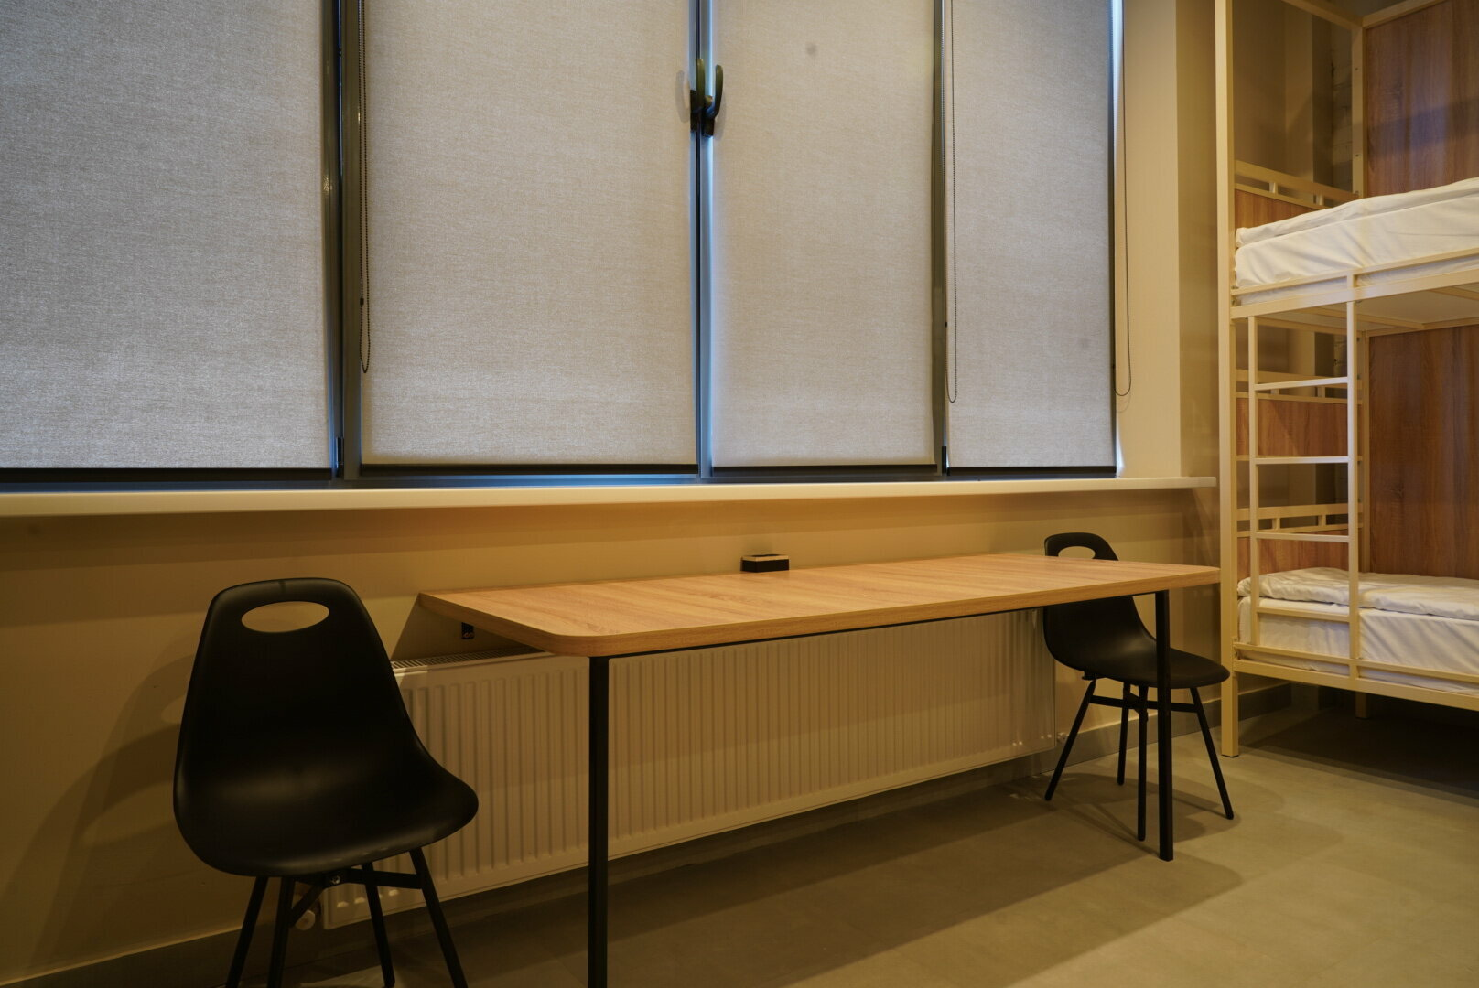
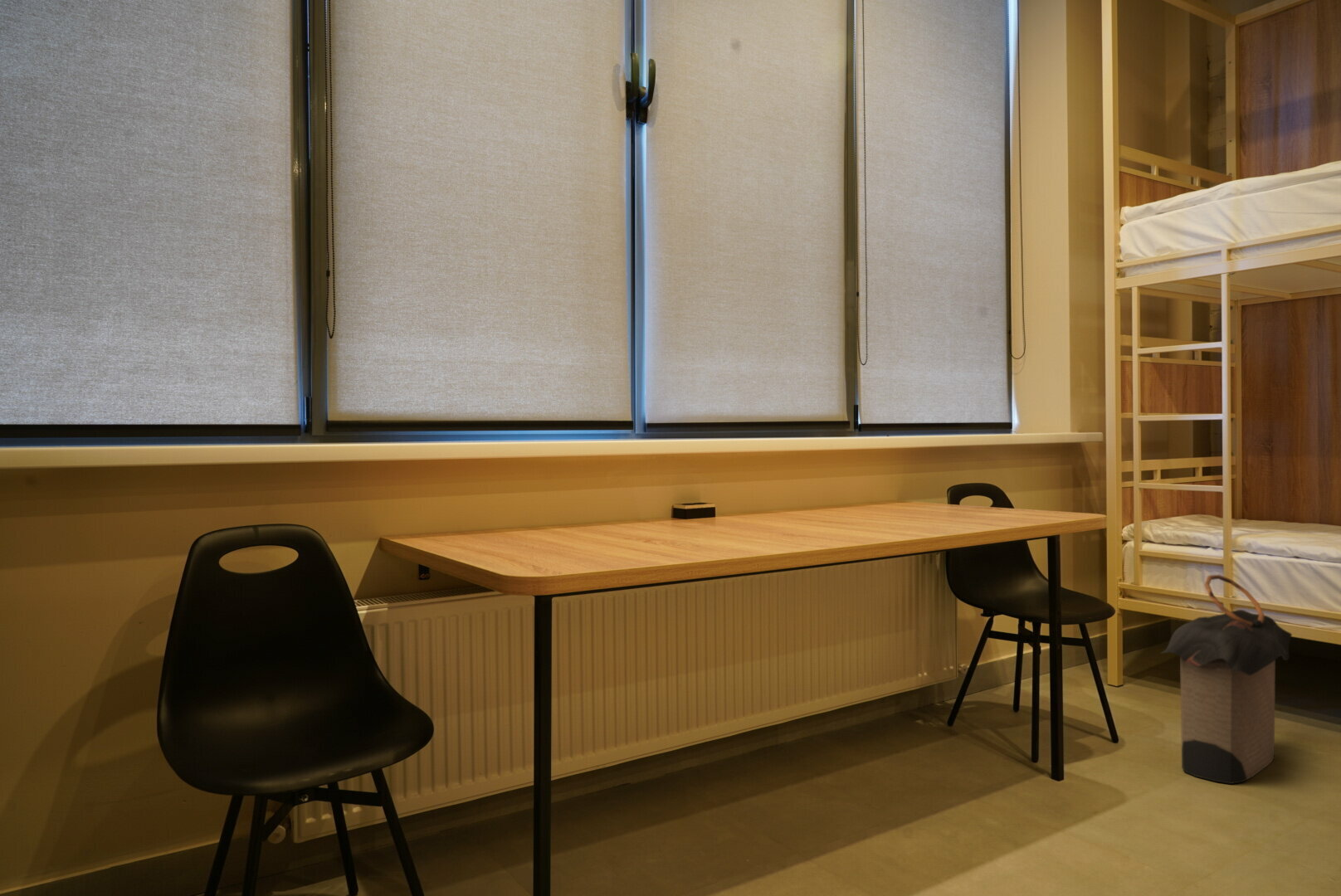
+ laundry hamper (1231, 672)
